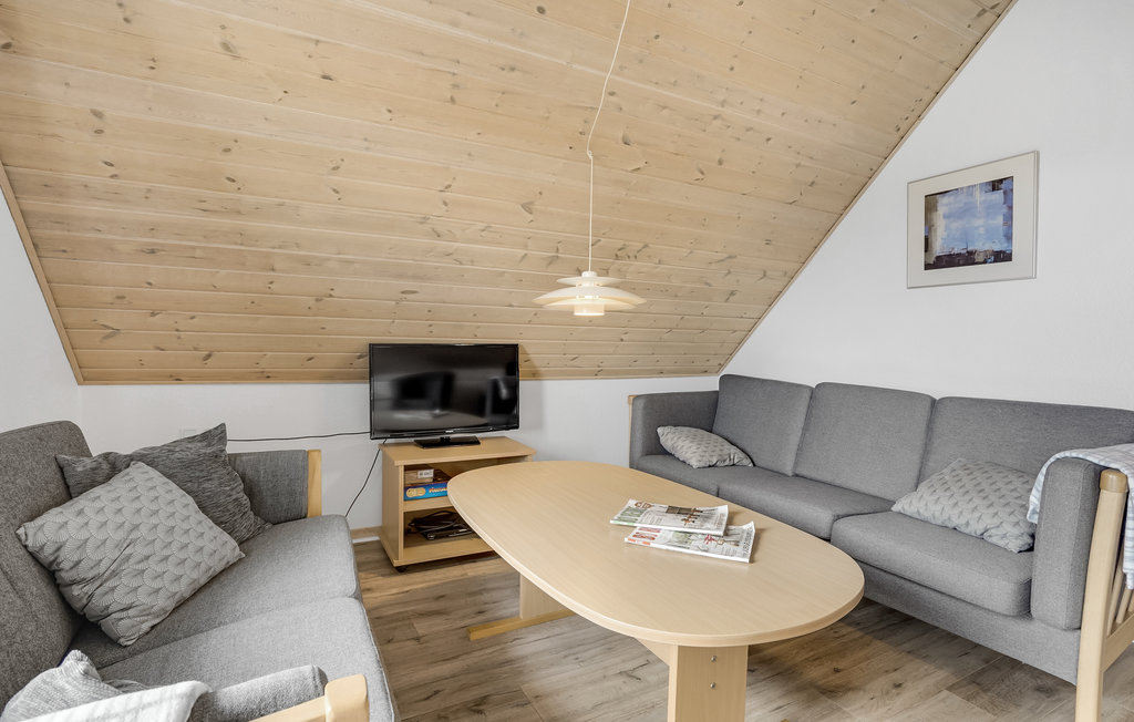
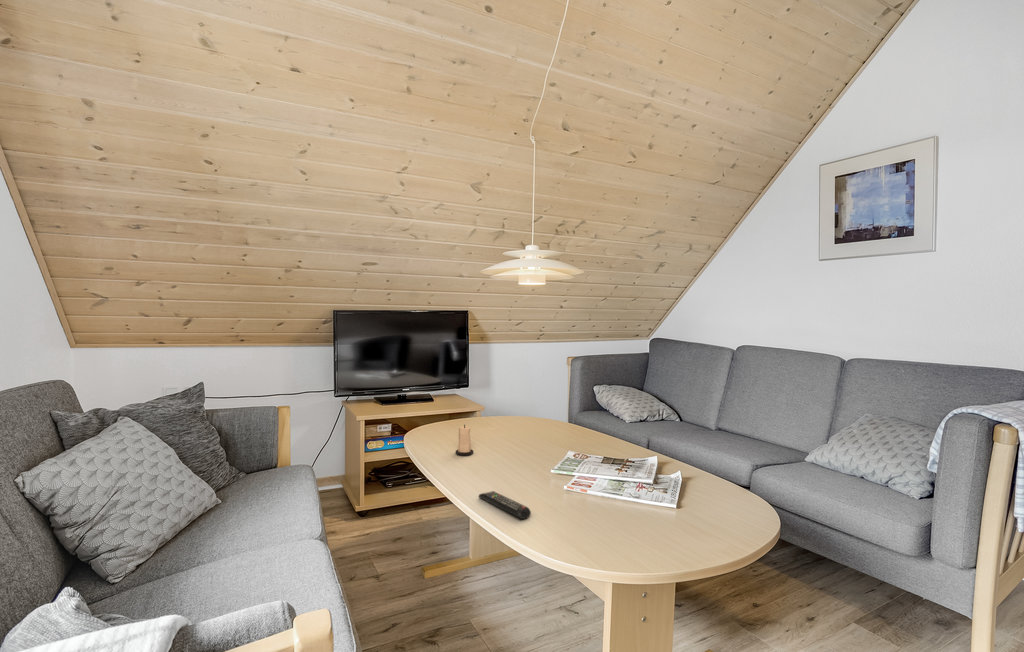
+ remote control (503, 503)
+ candle (464, 438)
